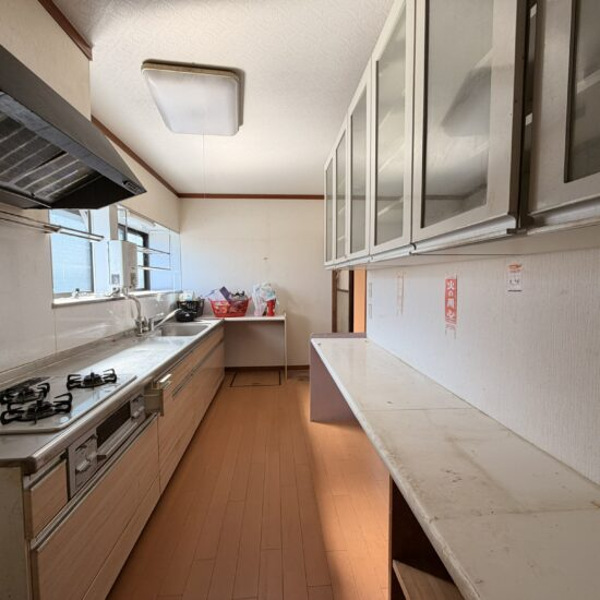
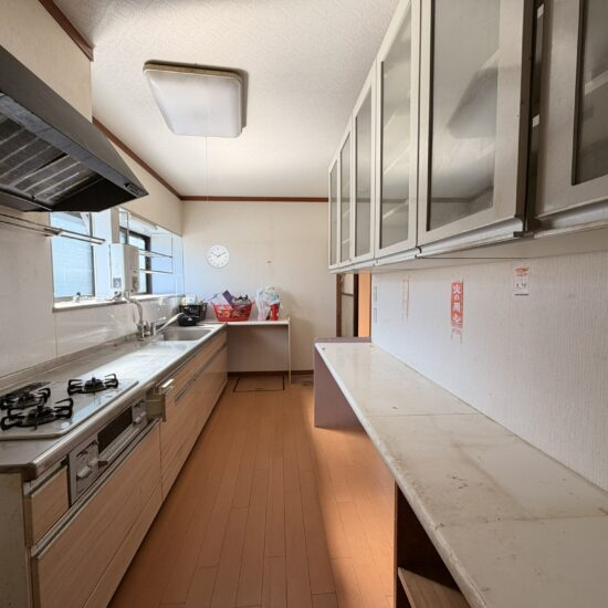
+ wall clock (218, 256)
